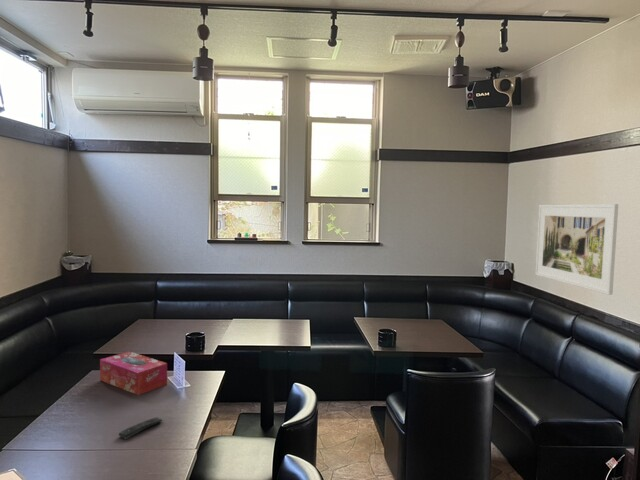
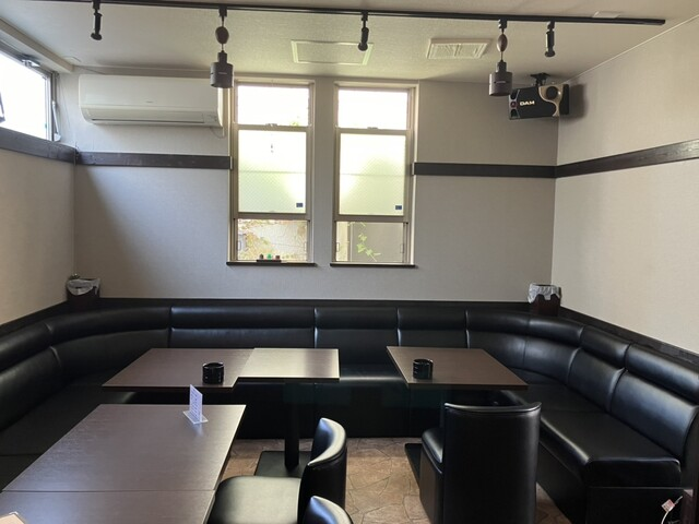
- remote control (142, 426)
- tissue box (133, 371)
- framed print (571, 244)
